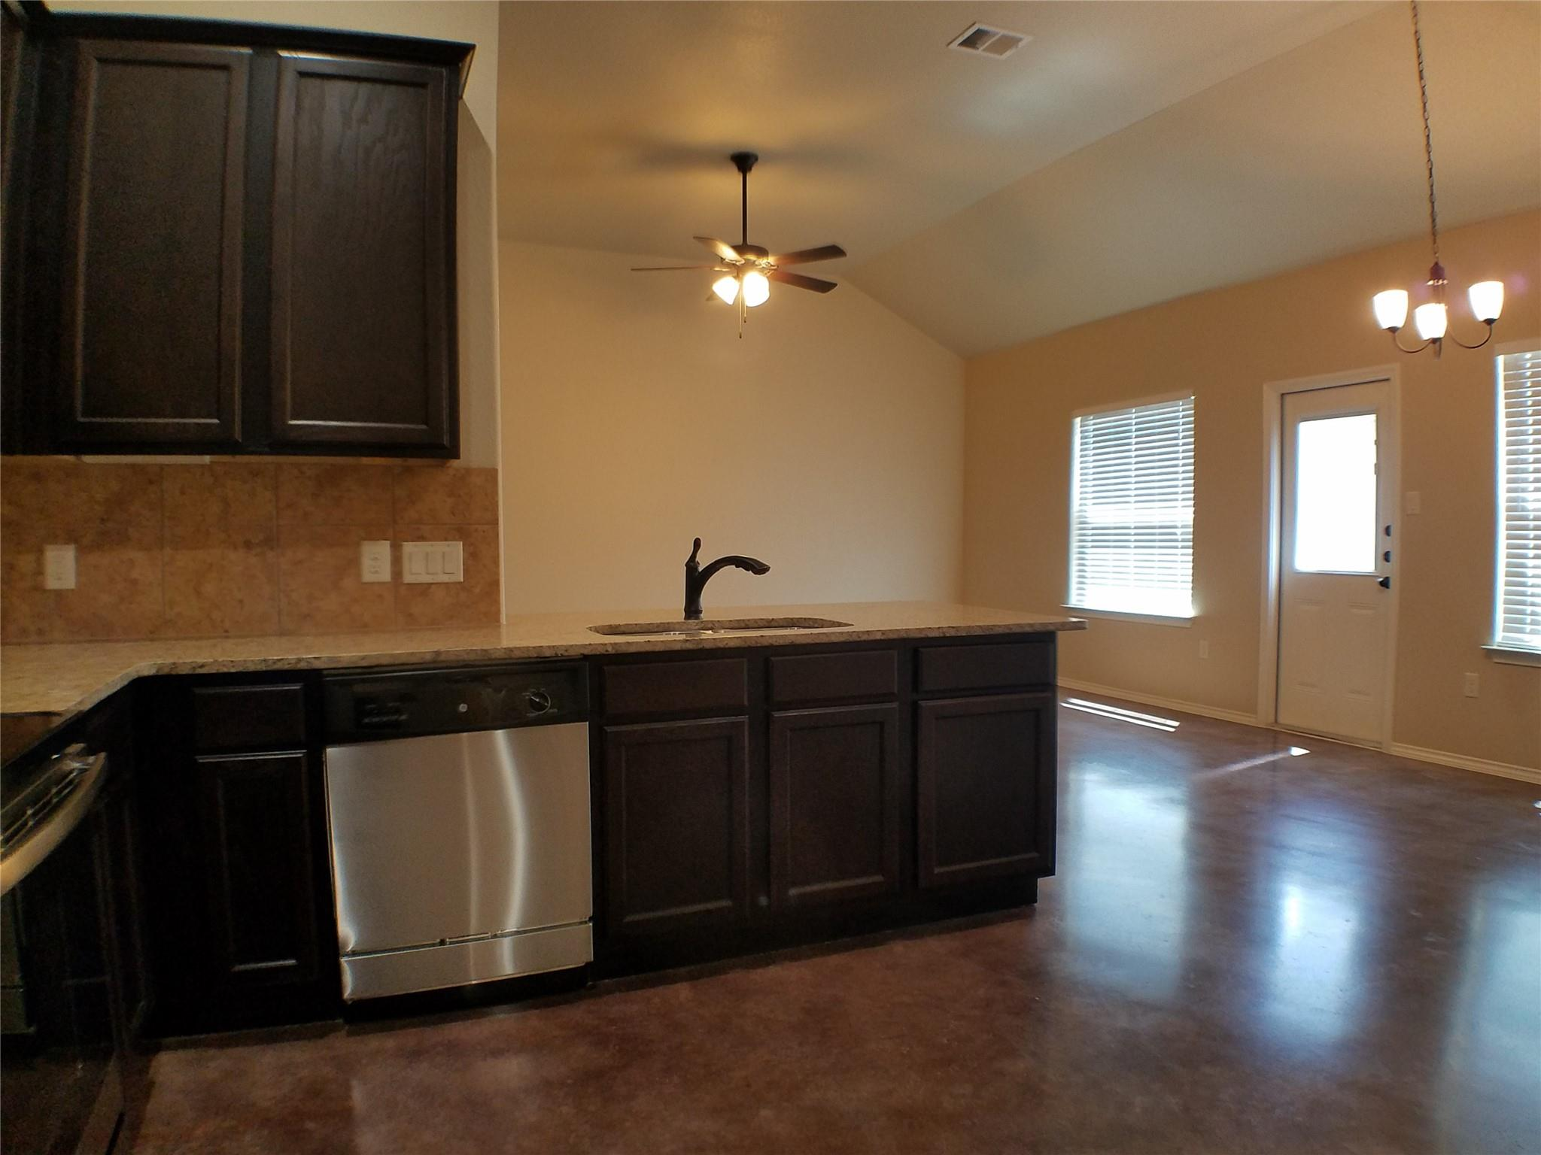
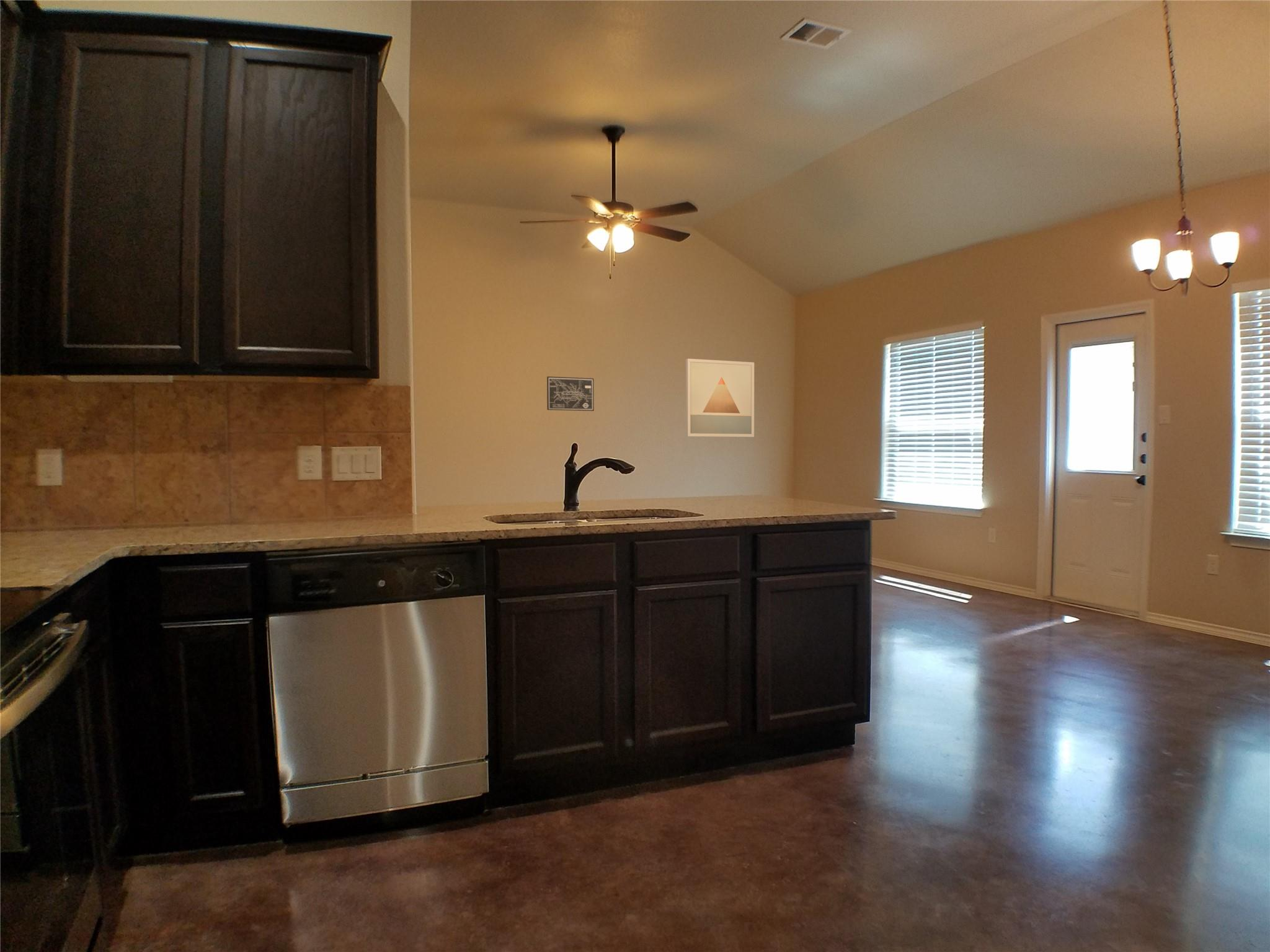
+ wall art (721, 399)
+ wall art (571, 394)
